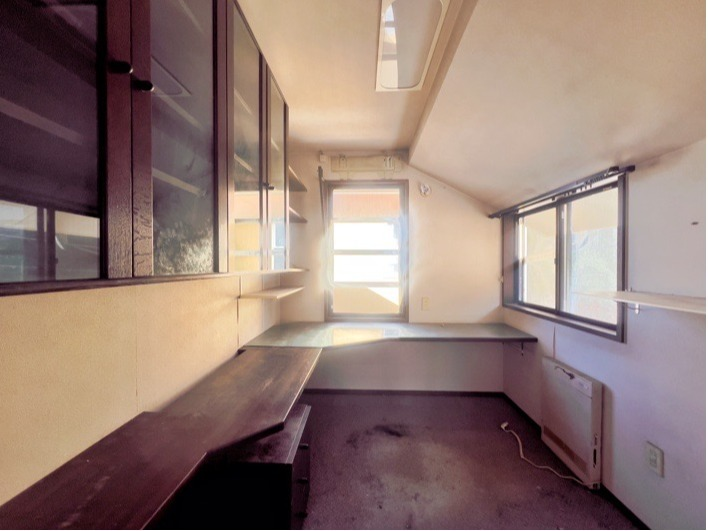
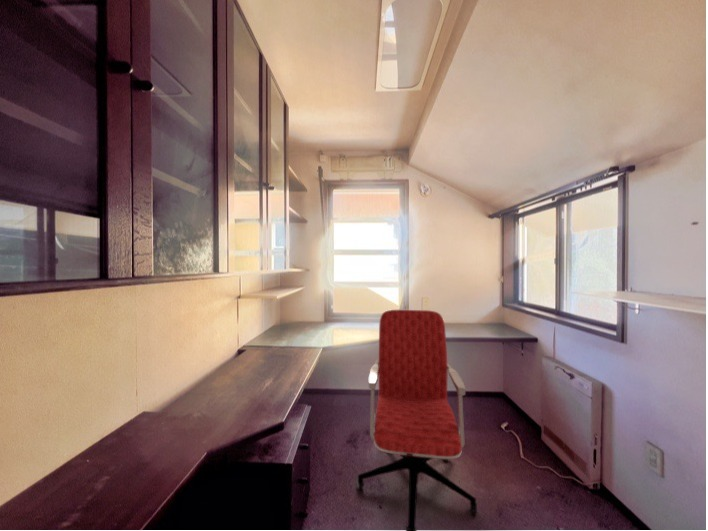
+ office chair (412, 402)
